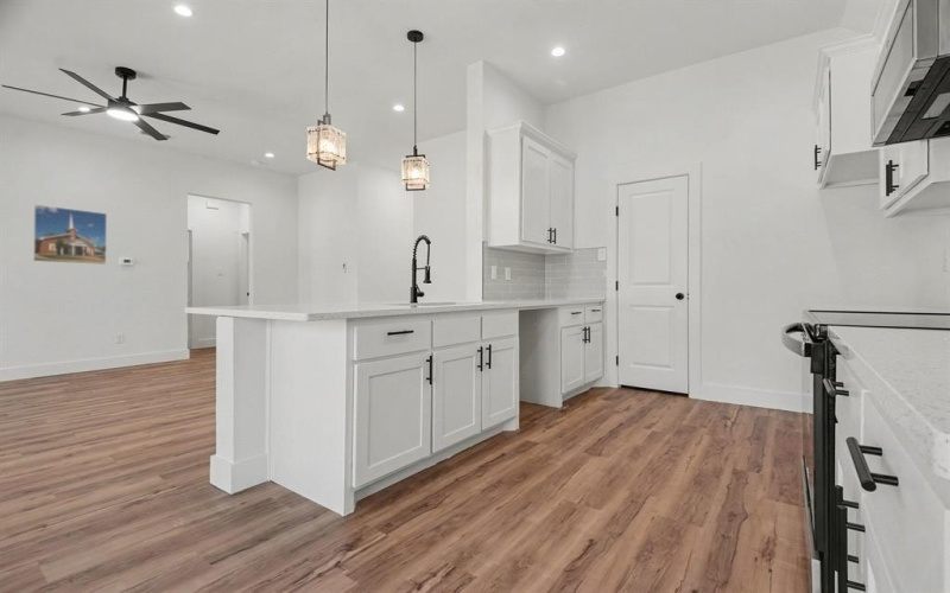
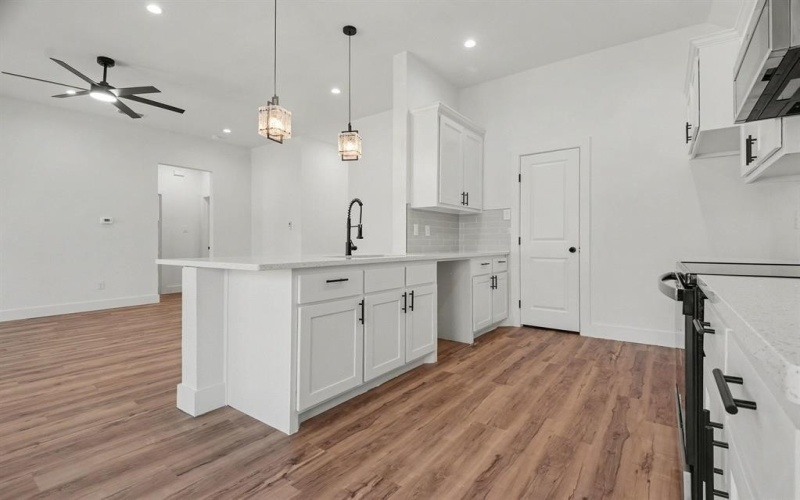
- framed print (71, 236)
